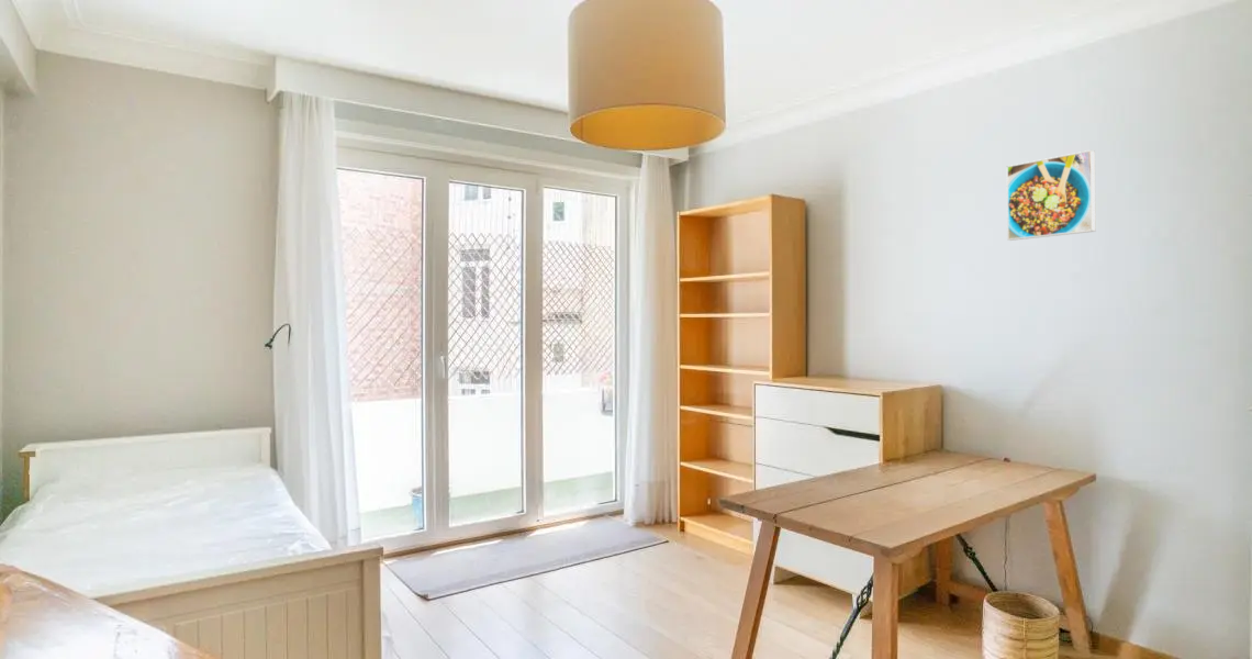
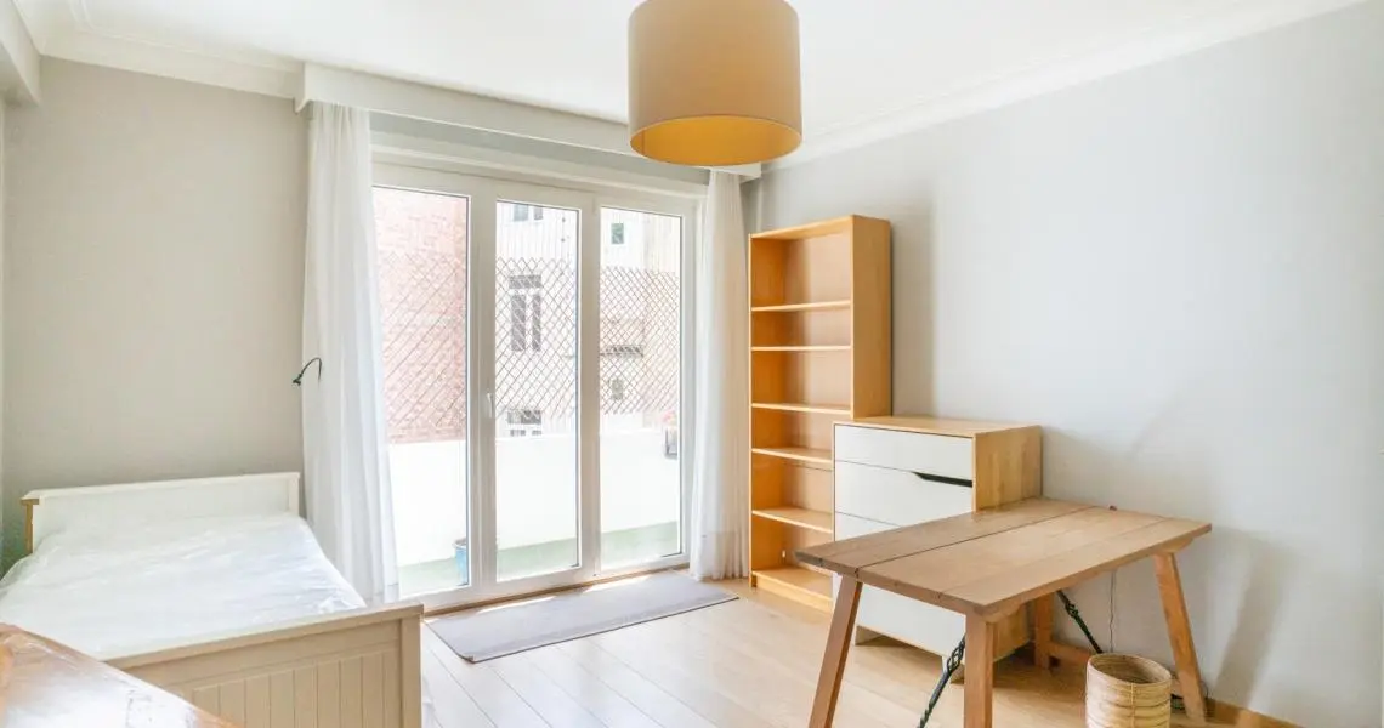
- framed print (1049, 197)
